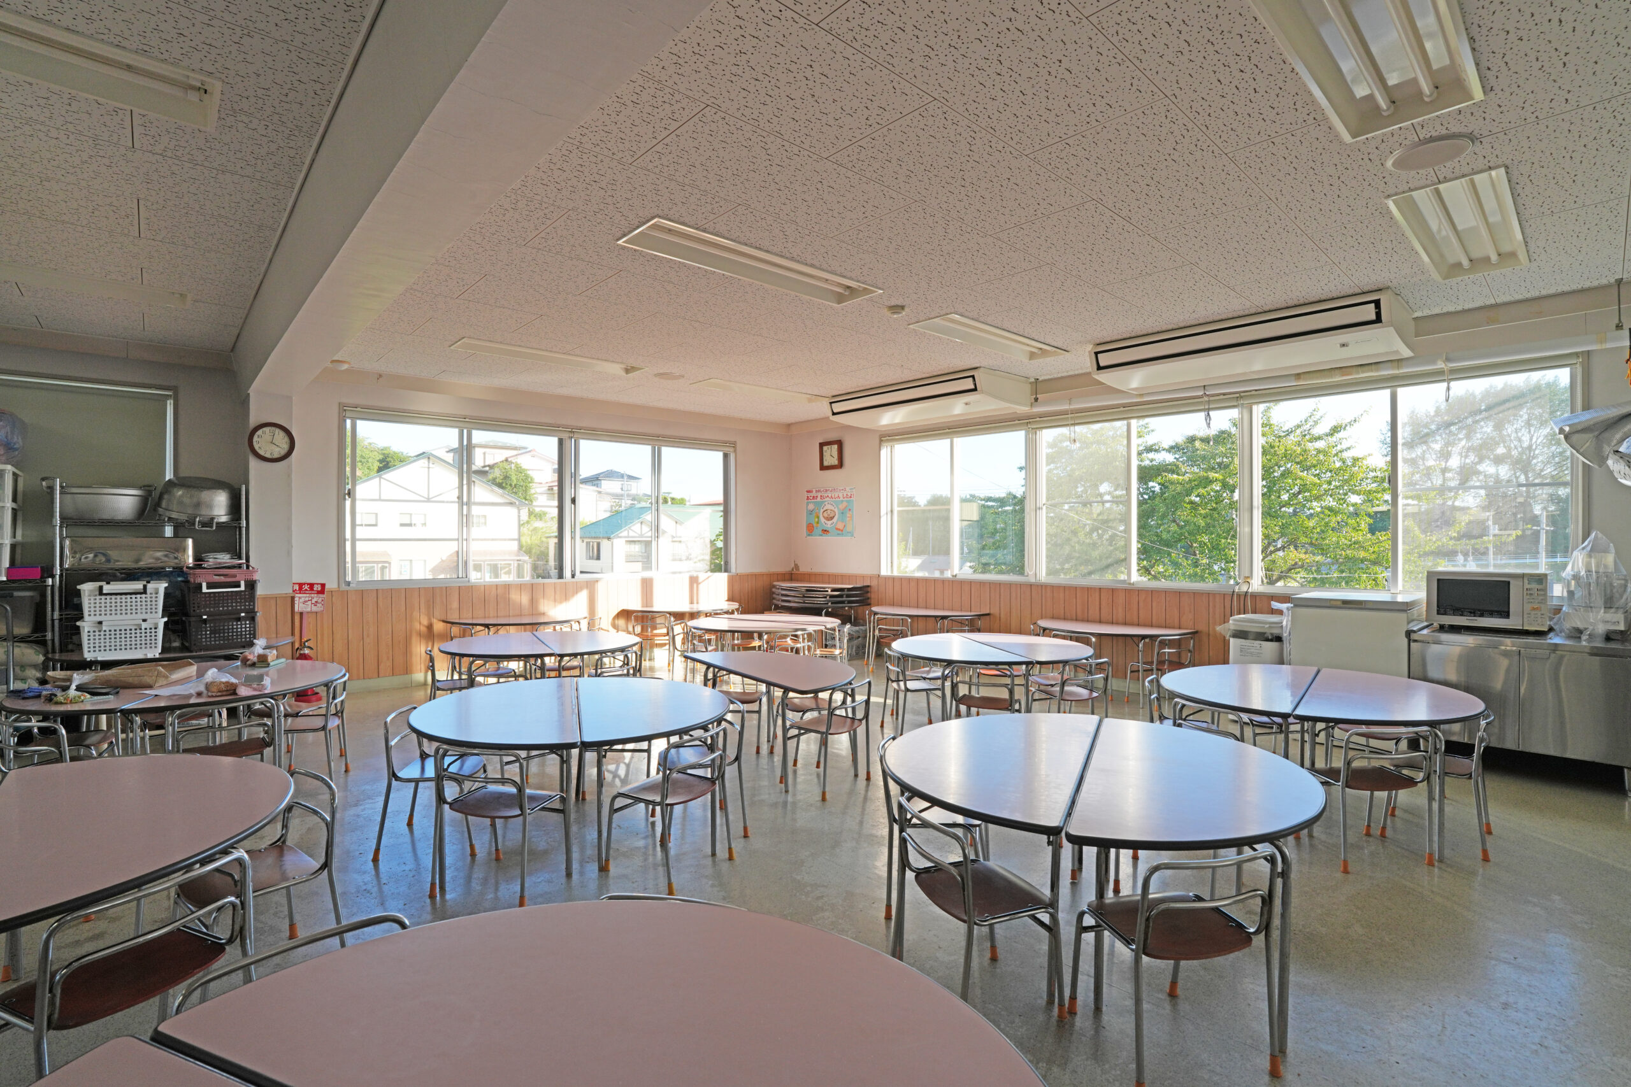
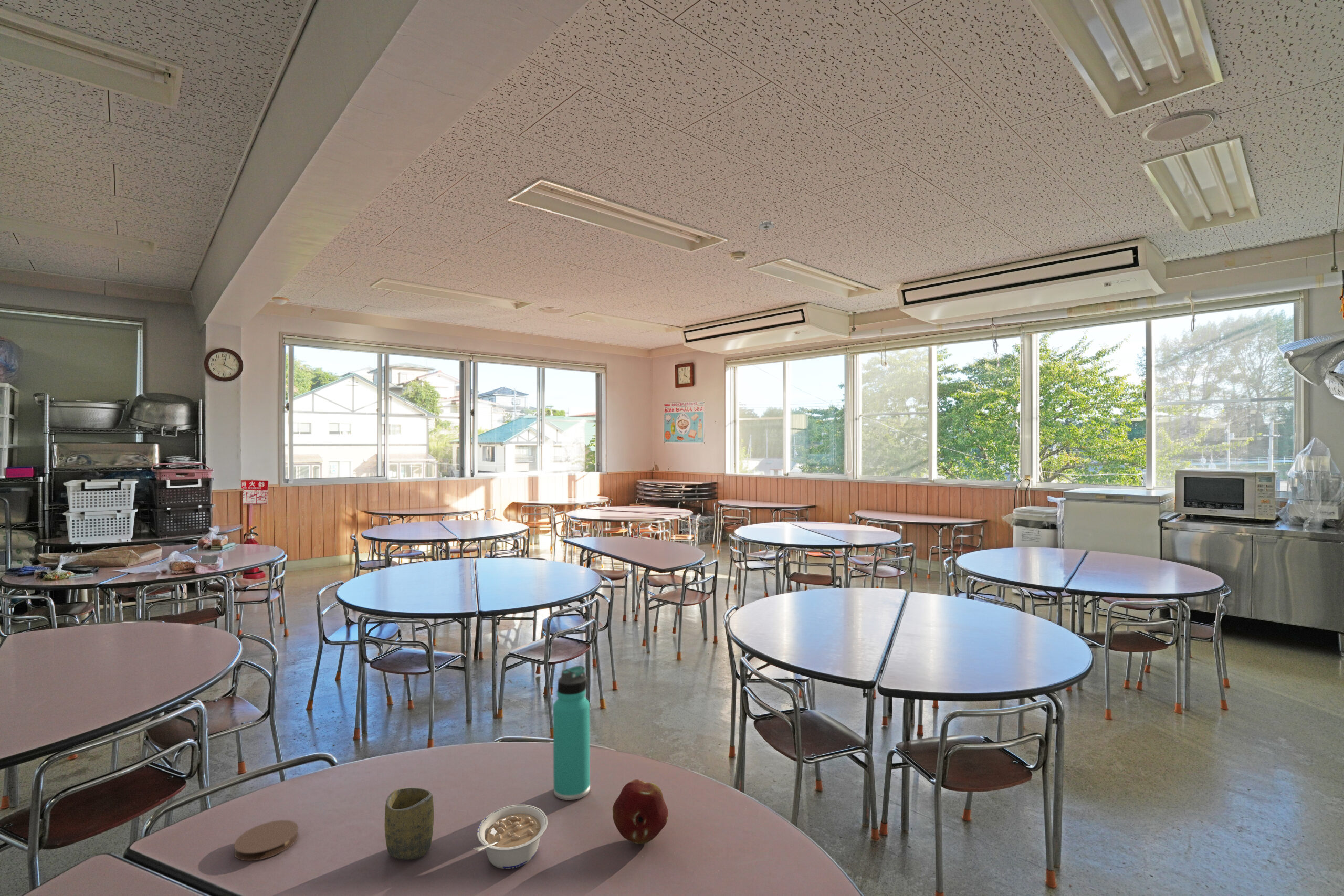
+ thermos bottle (571, 730)
+ coaster (267, 839)
+ fruit (641, 809)
+ legume (512, 838)
+ cup (410, 823)
+ smoke detector (765, 225)
